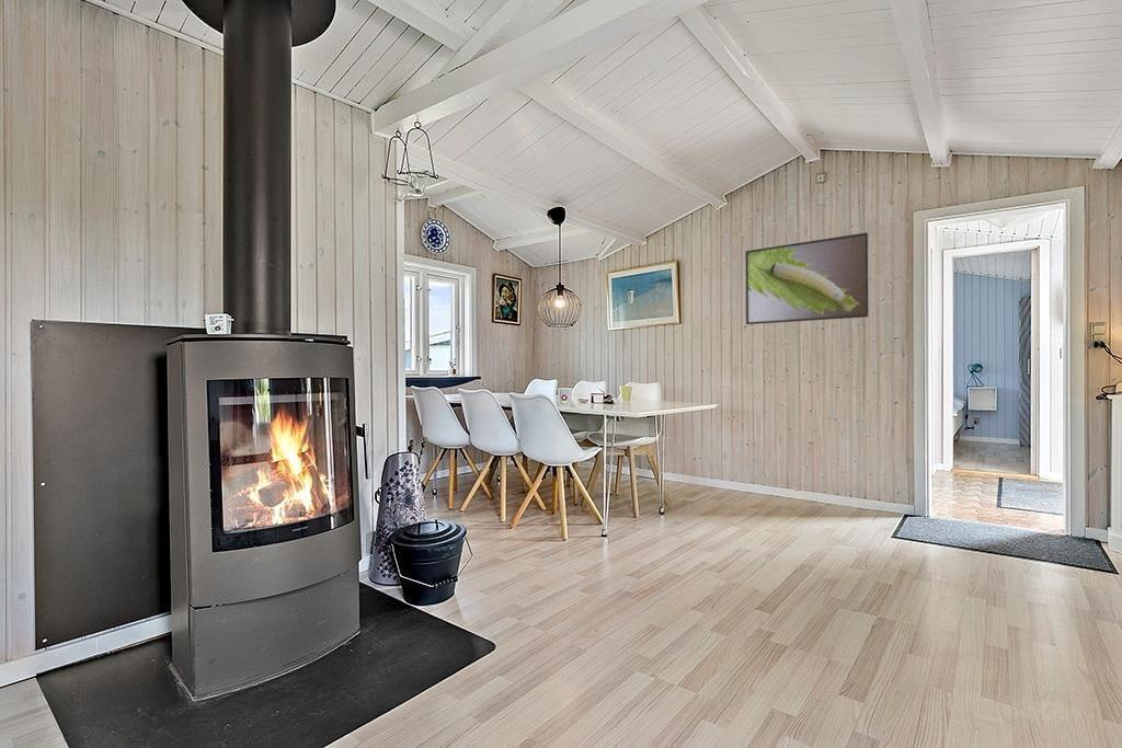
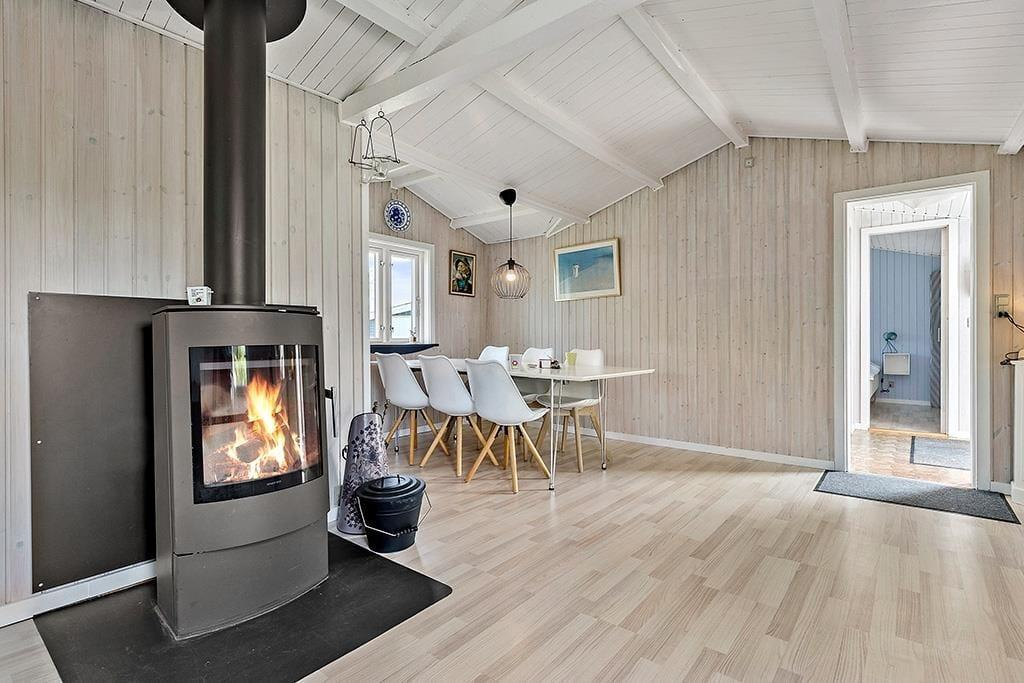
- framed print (802, 281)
